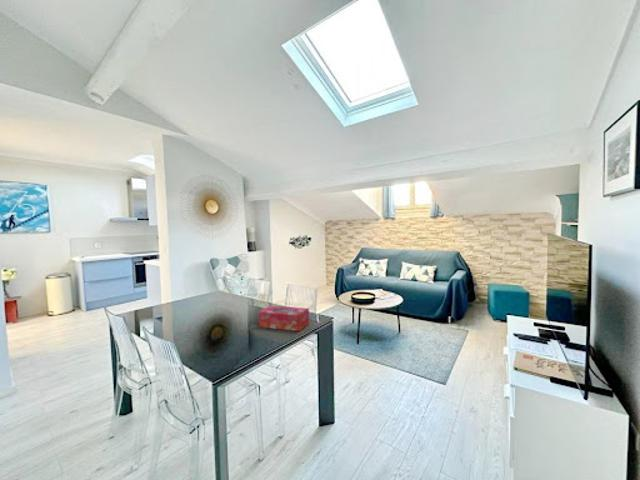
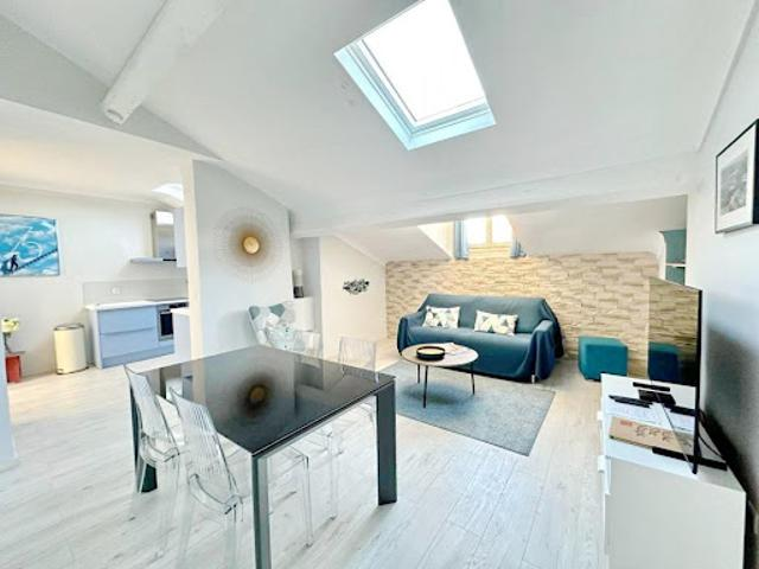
- tissue box (284, 317)
